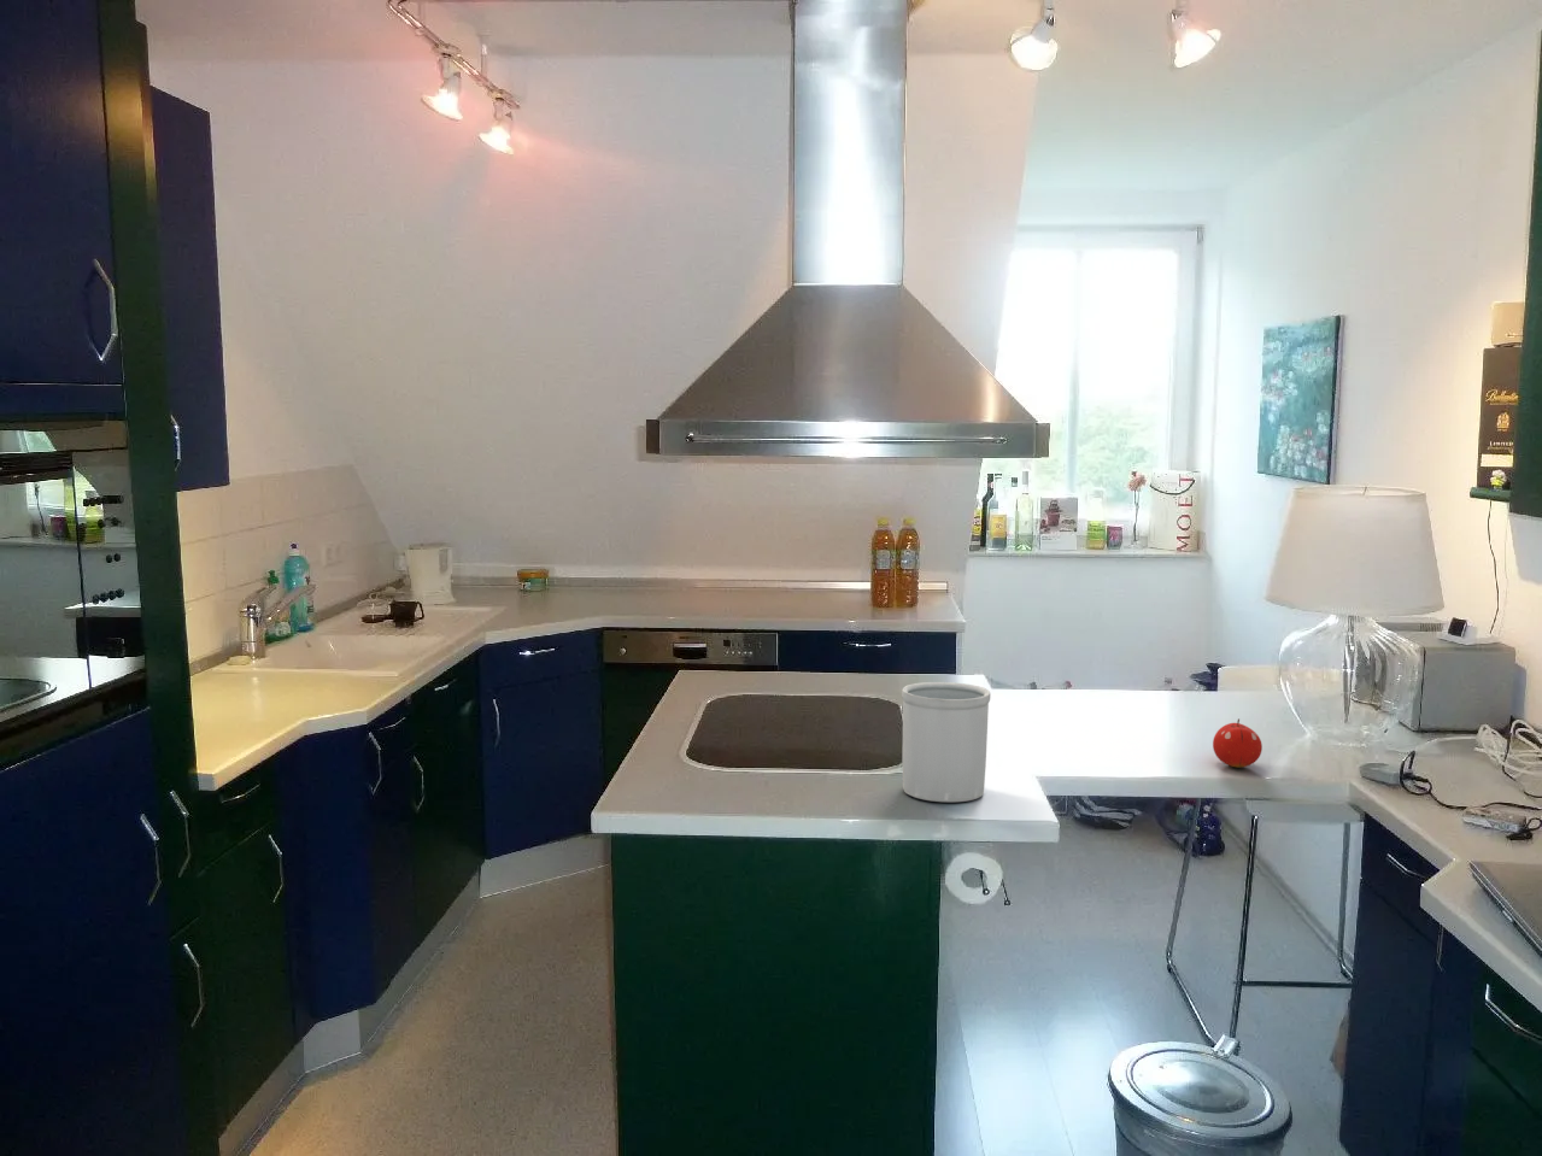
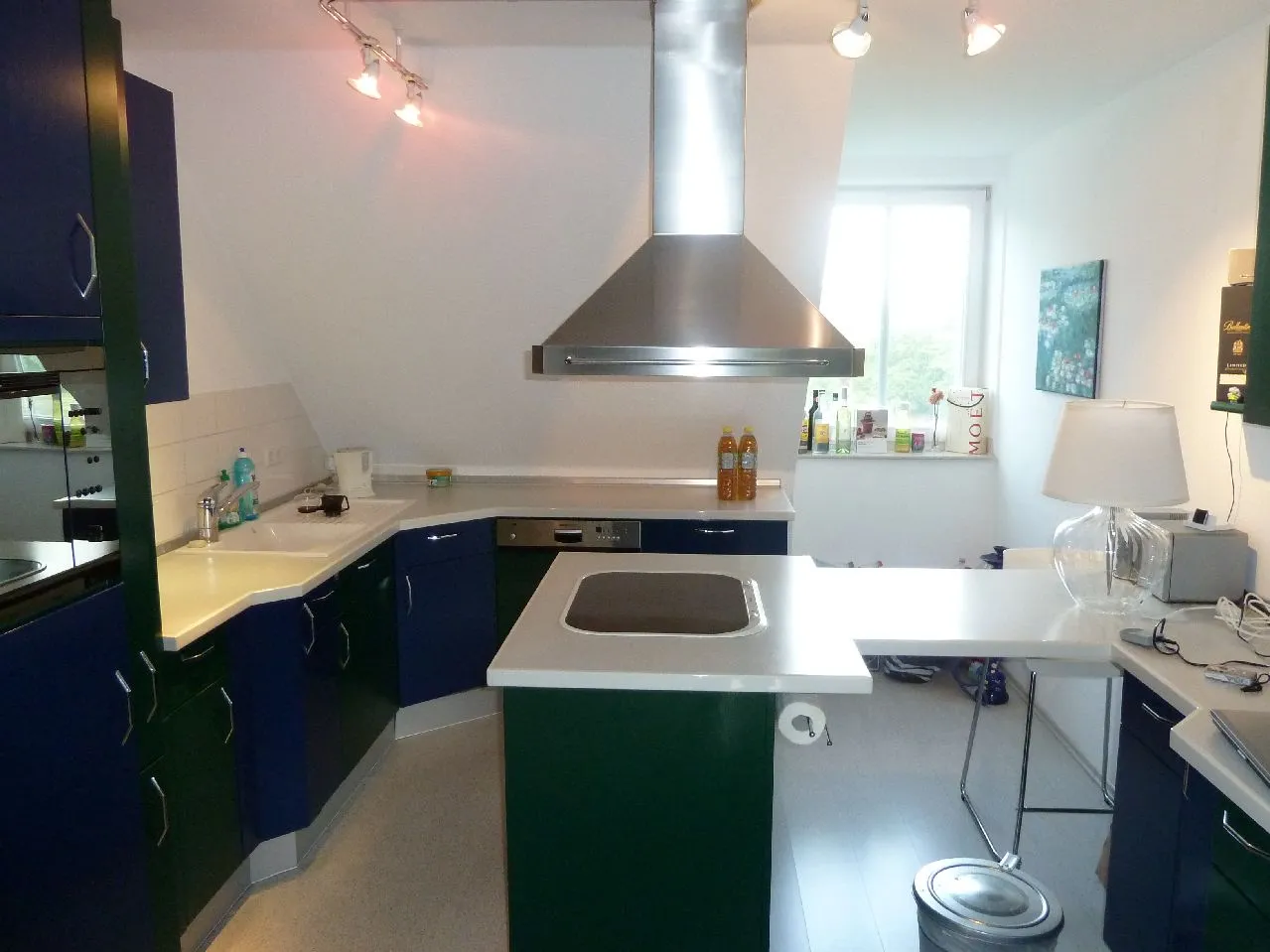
- fruit (1237, 742)
- utensil holder (945, 741)
